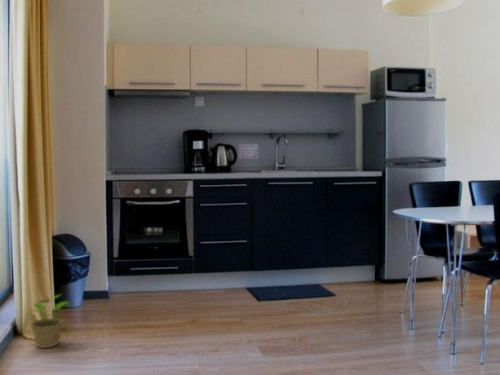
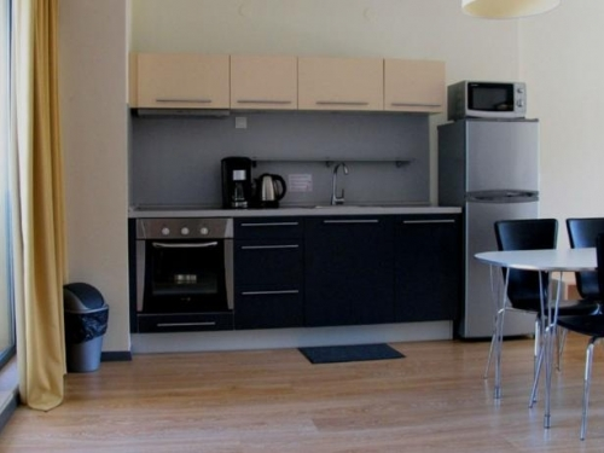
- potted plant (44, 319)
